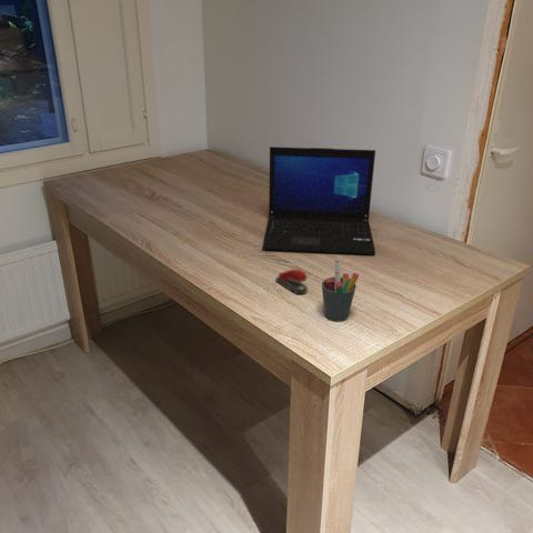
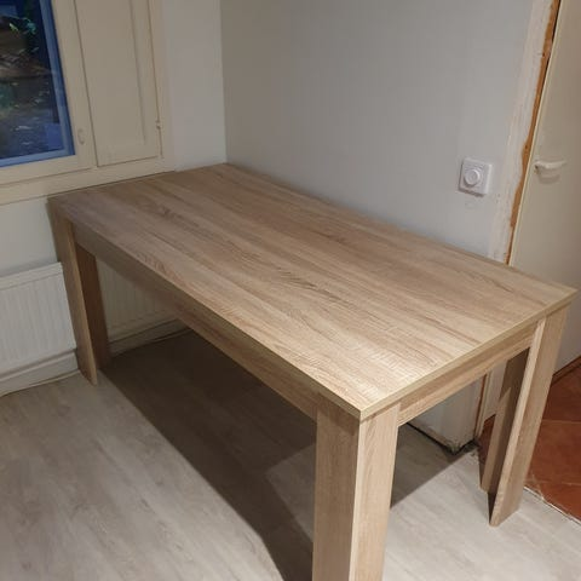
- pen holder (339, 292)
- laptop (320, 199)
- stapler (292, 278)
